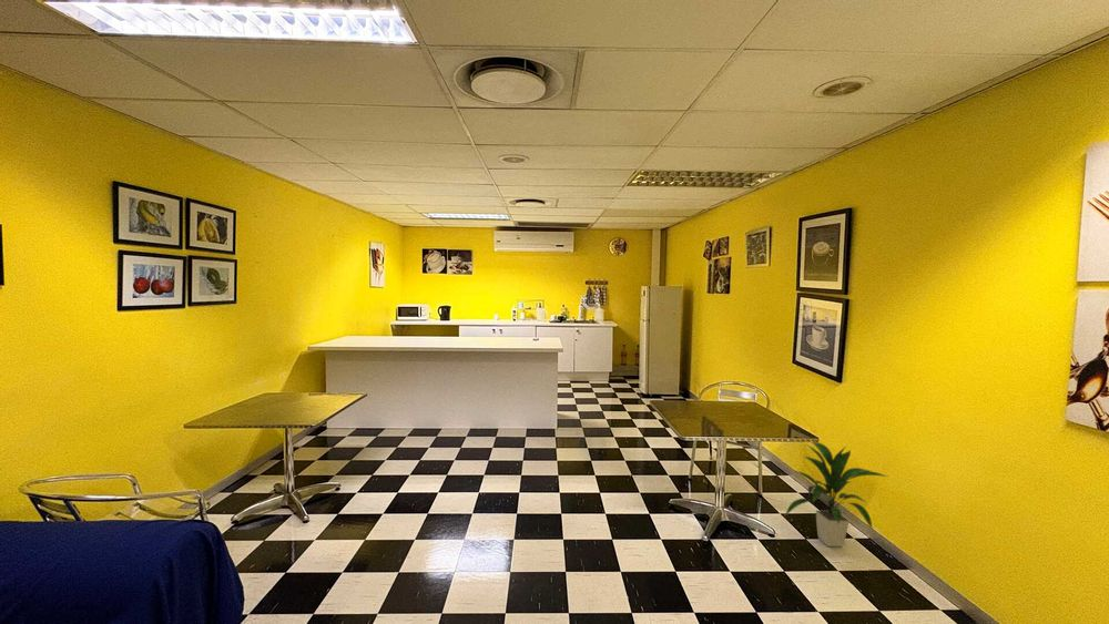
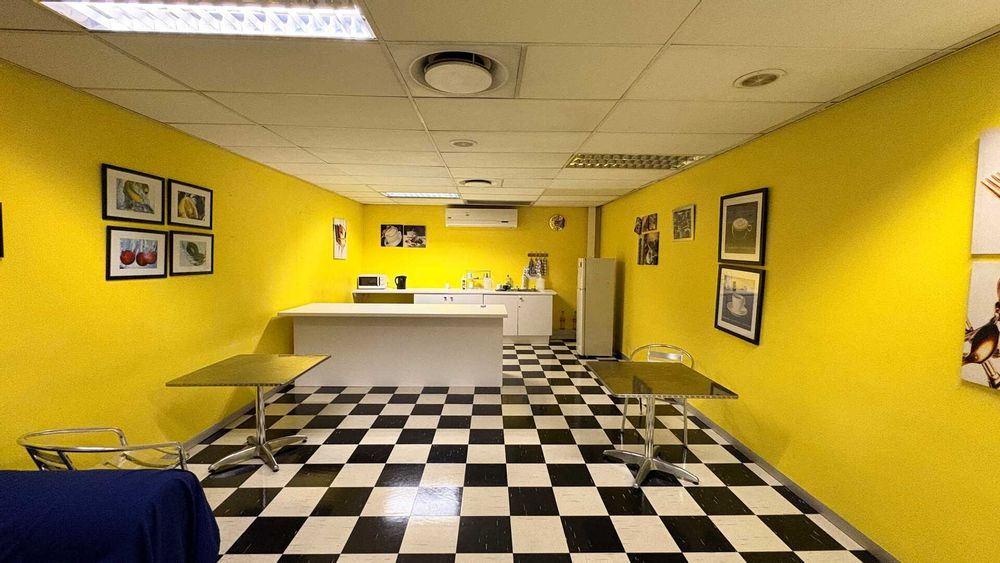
- indoor plant (828, 491)
